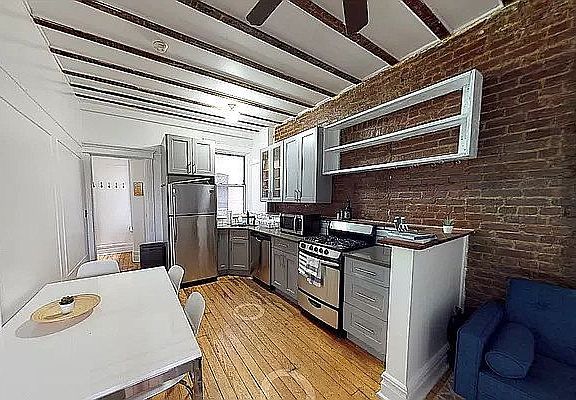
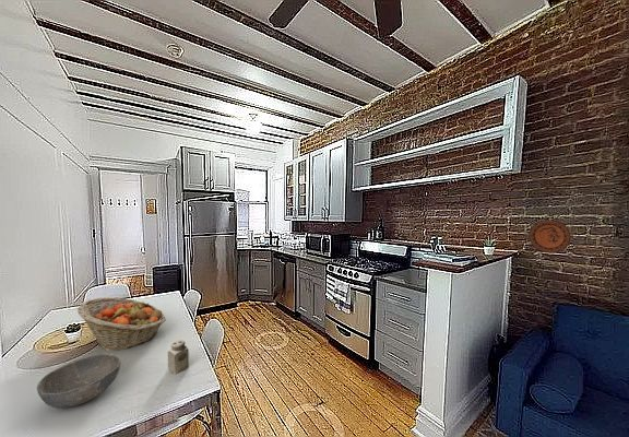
+ fruit basket (123, 318)
+ bowl (82, 382)
+ decorative plate (548, 236)
+ salt shaker (178, 355)
